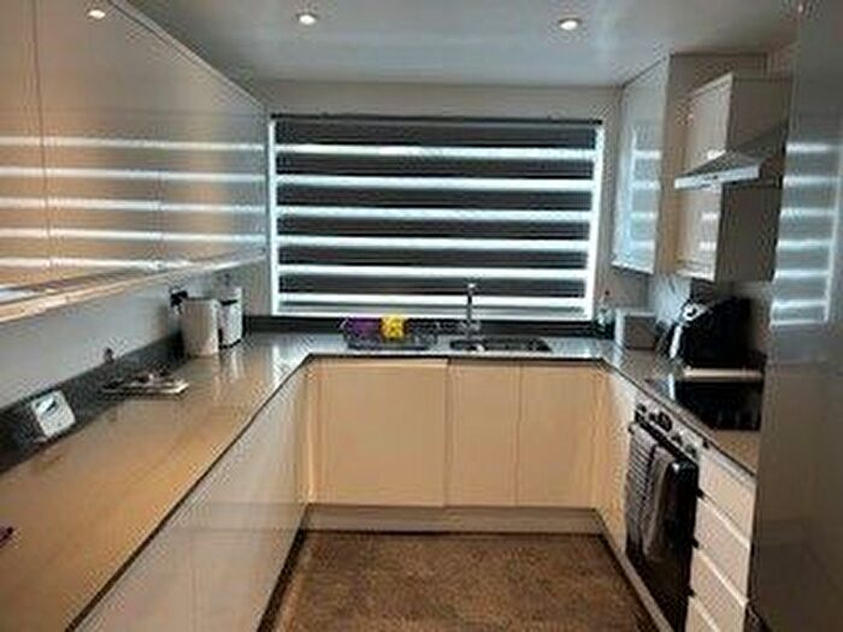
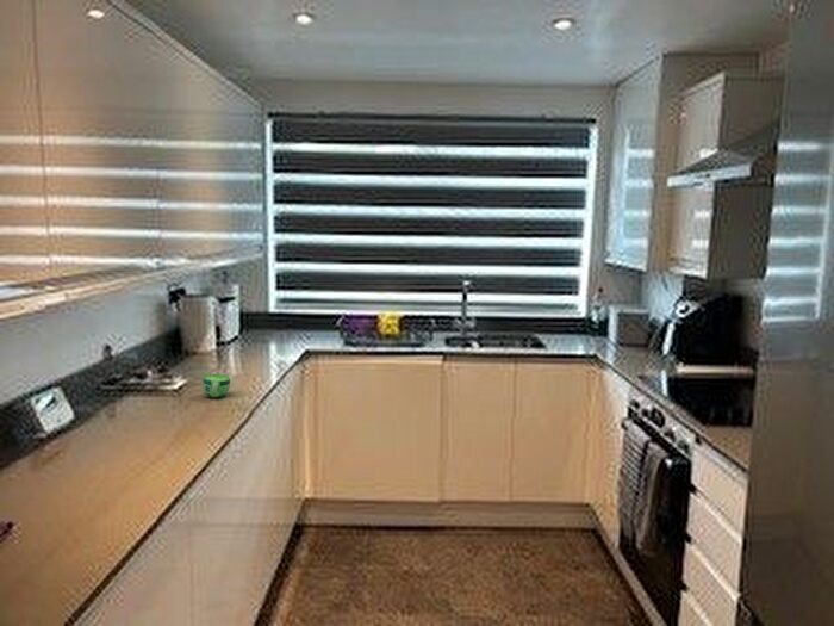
+ cup (217, 386)
